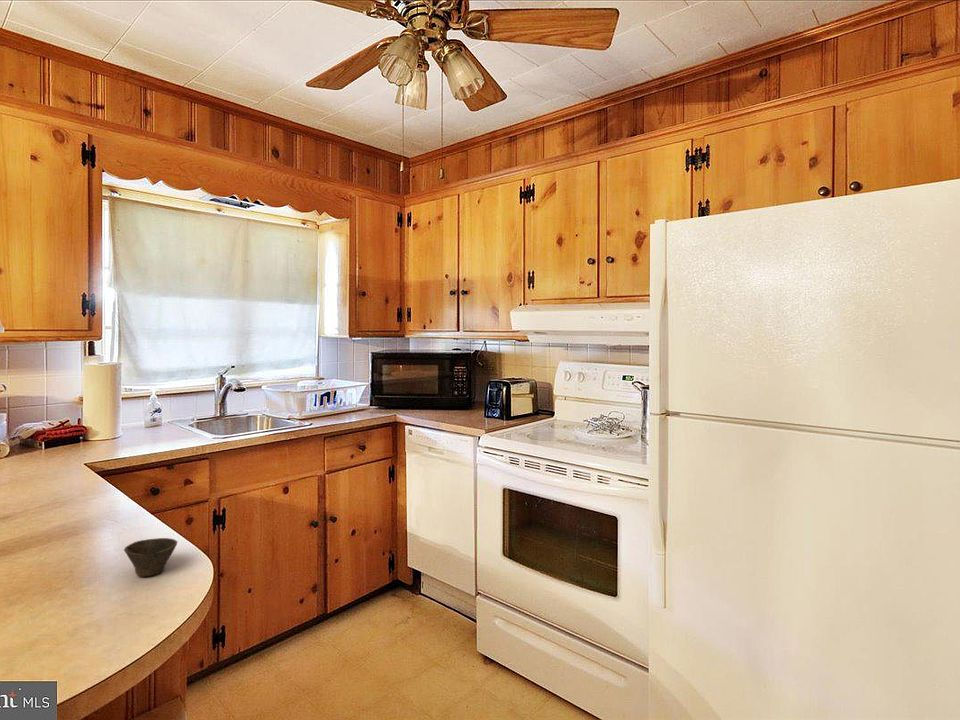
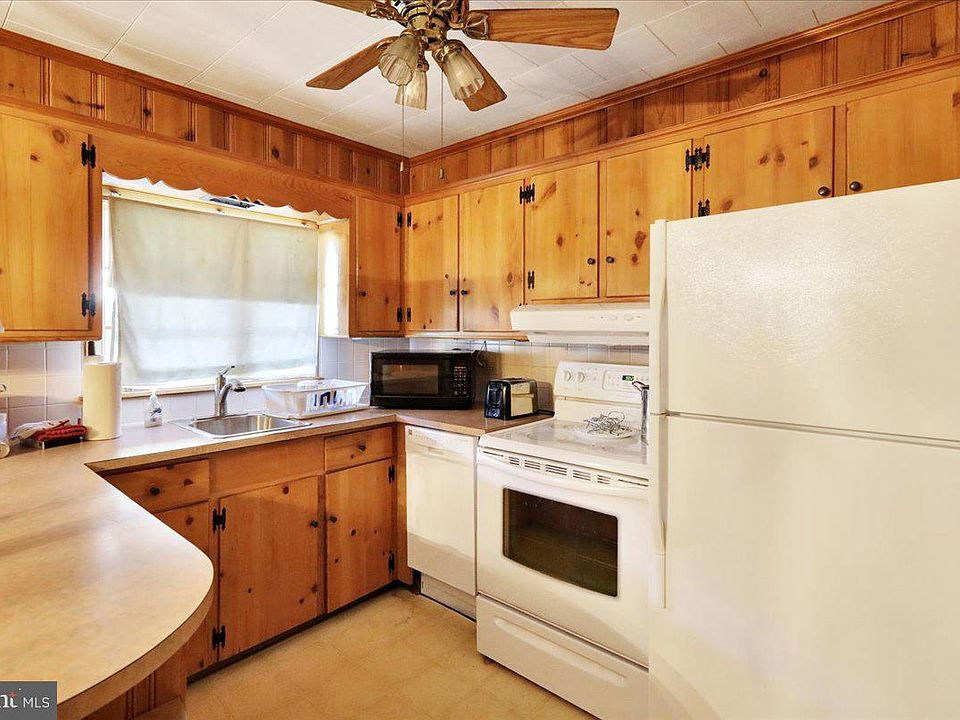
- cup (150, 556)
